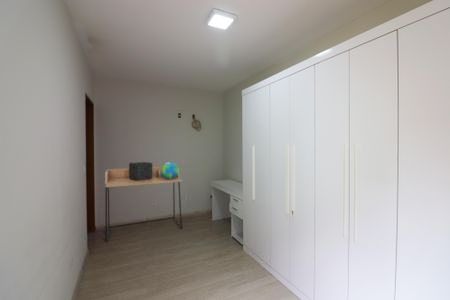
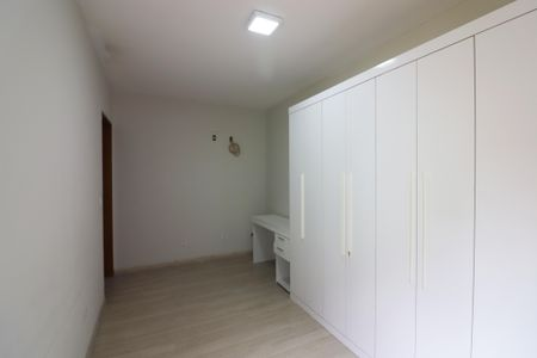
- desk (141, 184)
- decorative globe (169, 170)
- decorative cube (140, 170)
